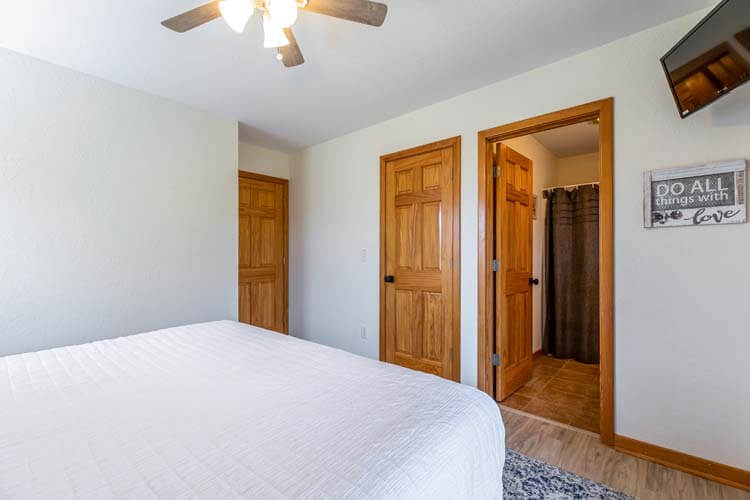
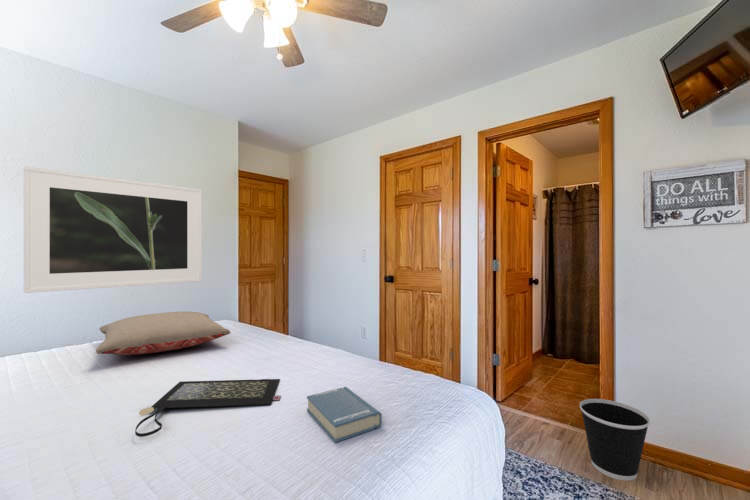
+ pillow (163, 330)
+ hardback book (342, 410)
+ wastebasket (613, 439)
+ clutch bag (215, 393)
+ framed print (126, 232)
